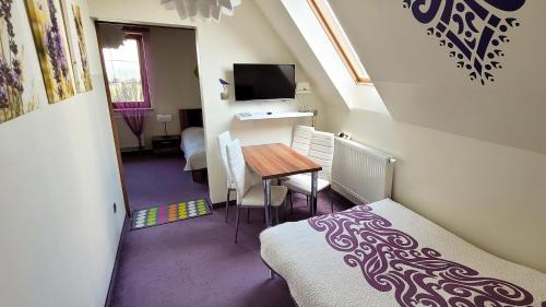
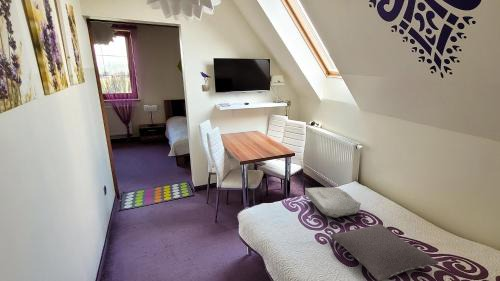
+ pillow (379, 248)
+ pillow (331, 201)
